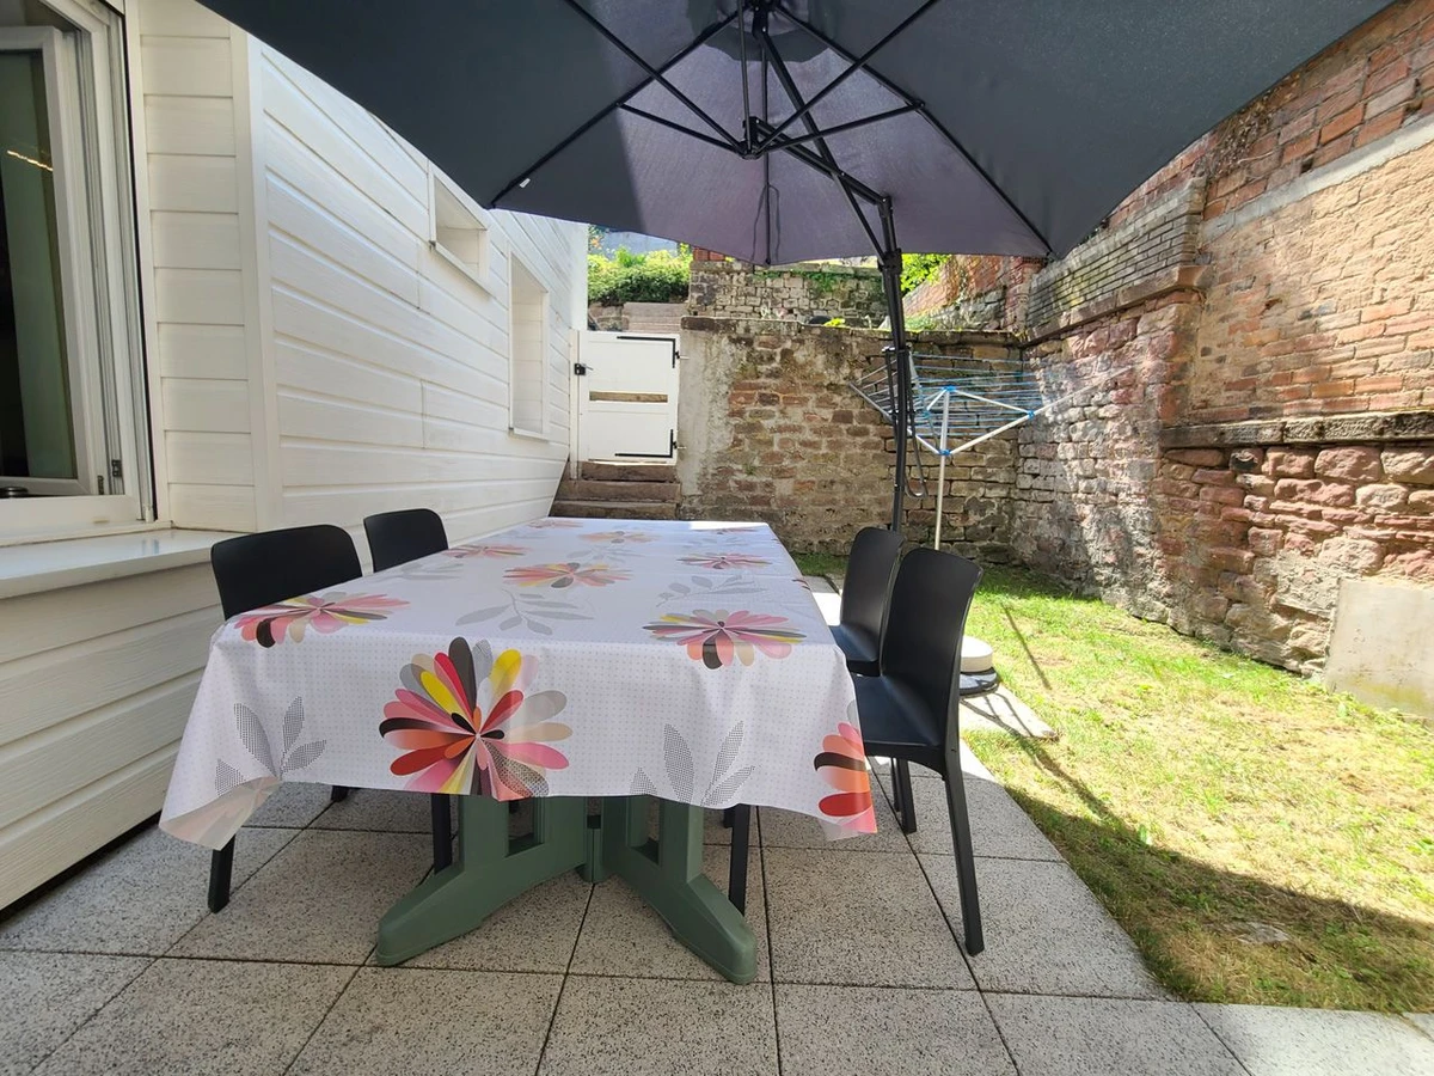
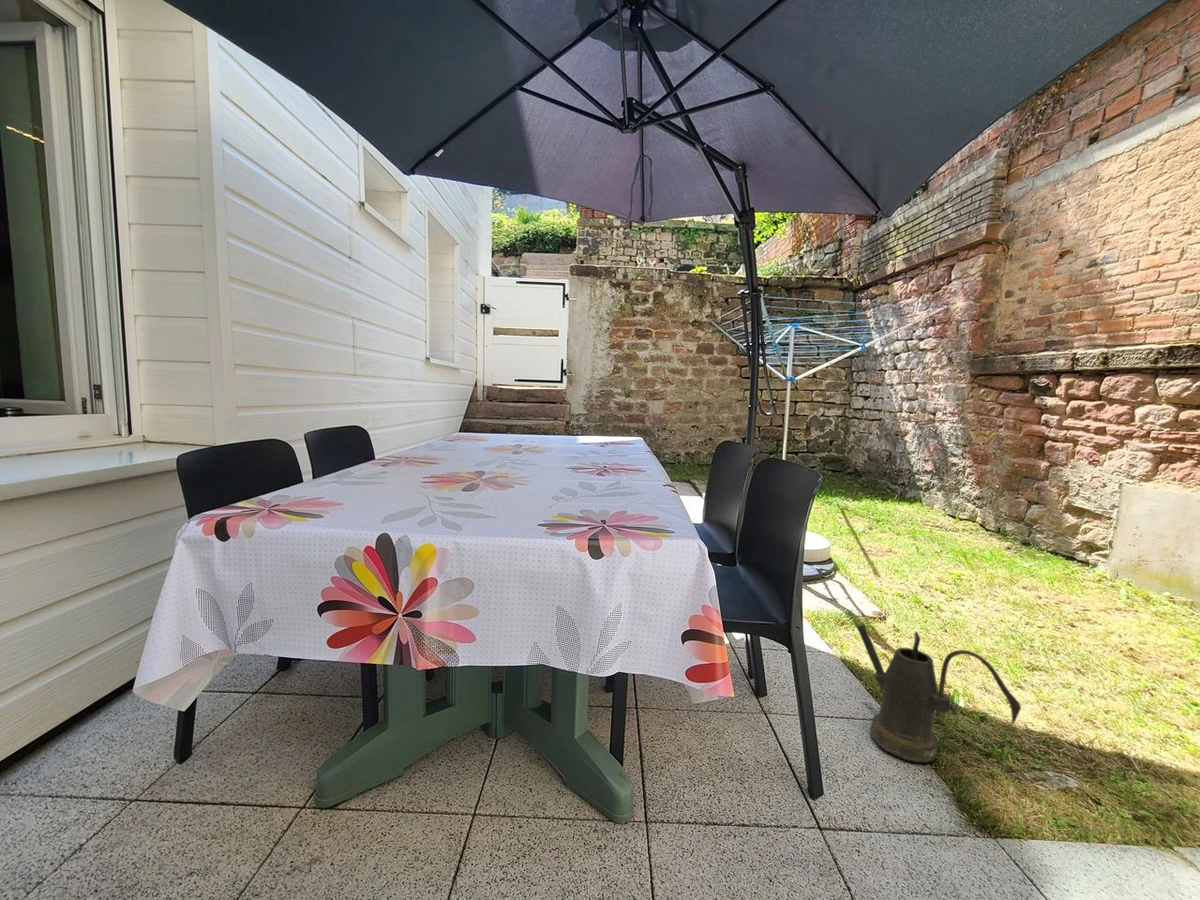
+ watering can (926, 696)
